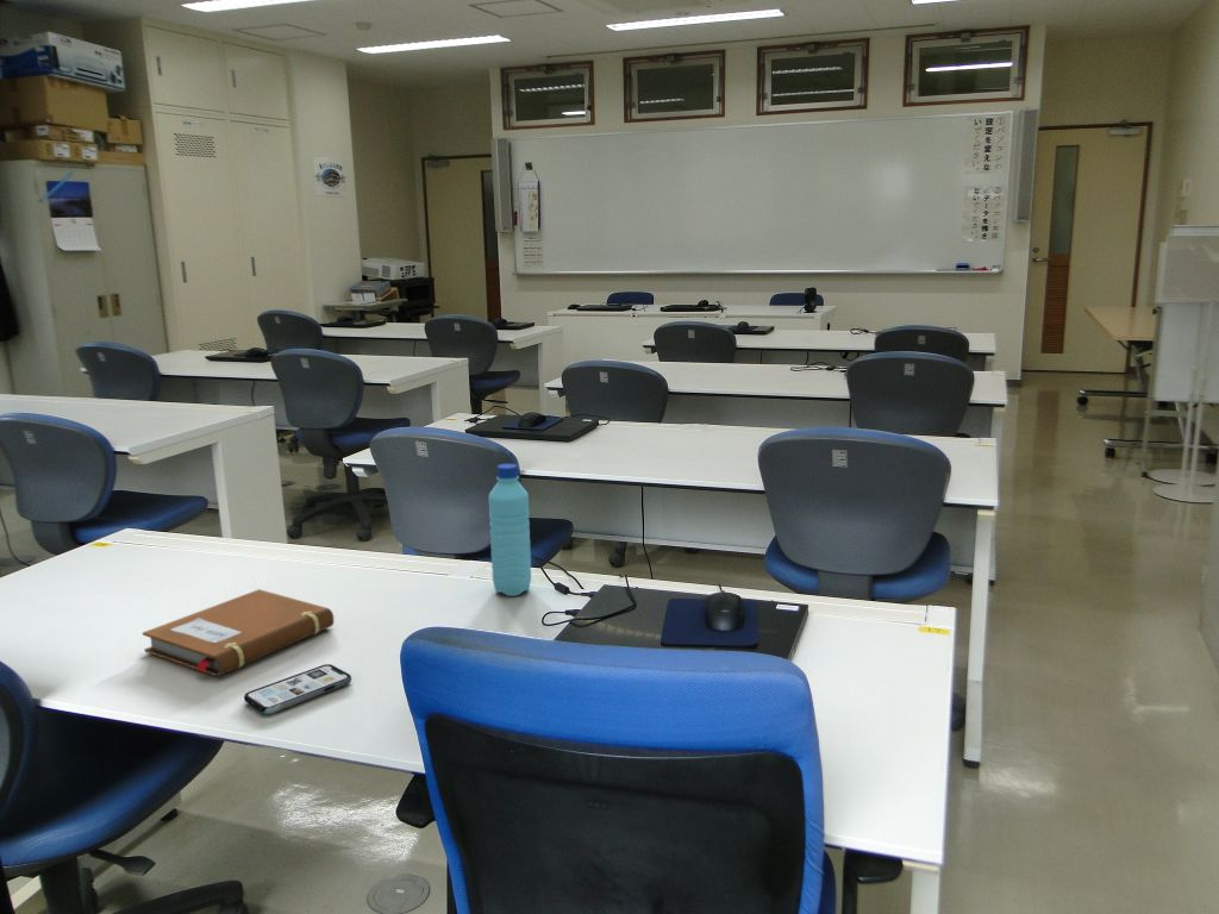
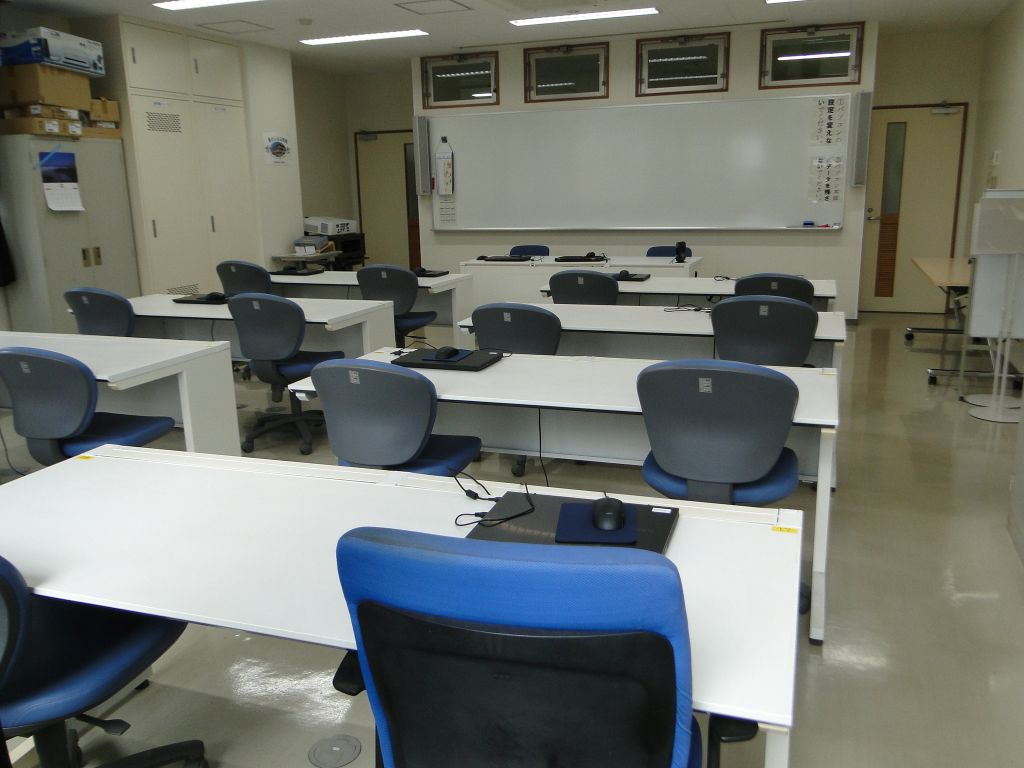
- notebook (238, 631)
- water bottle (510, 528)
- phone case (299, 688)
